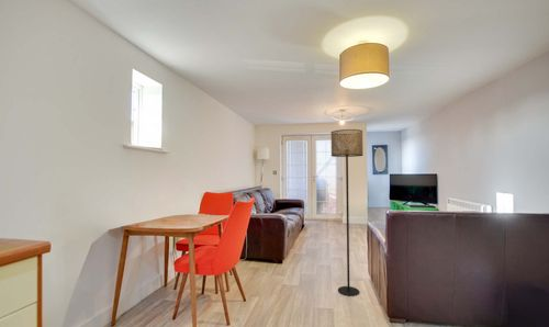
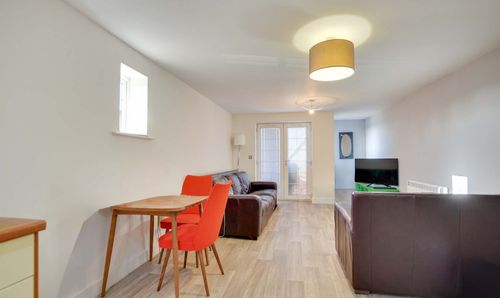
- floor lamp (347, 210)
